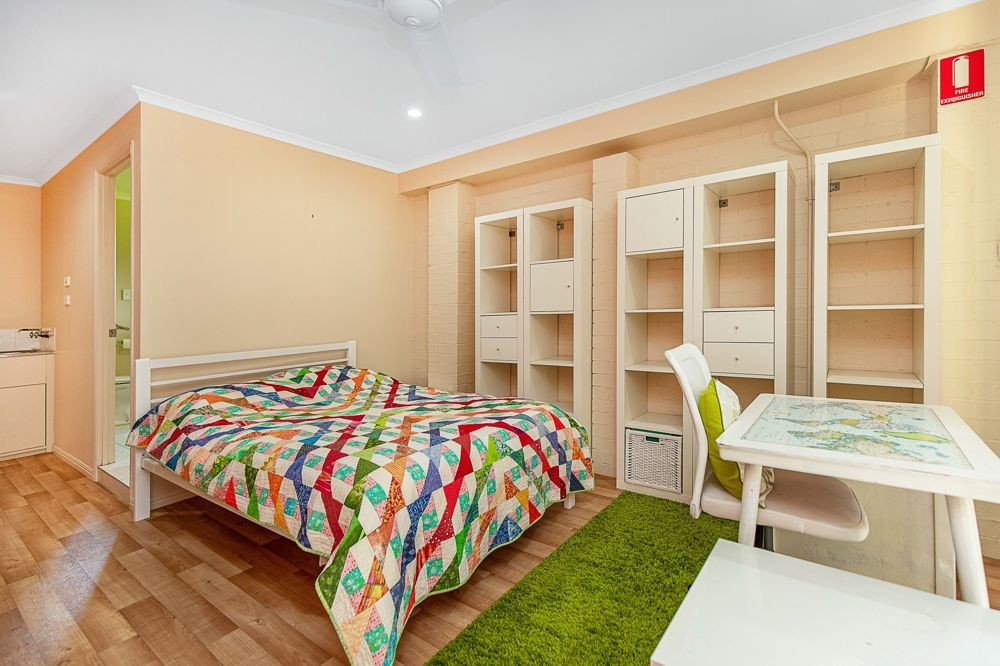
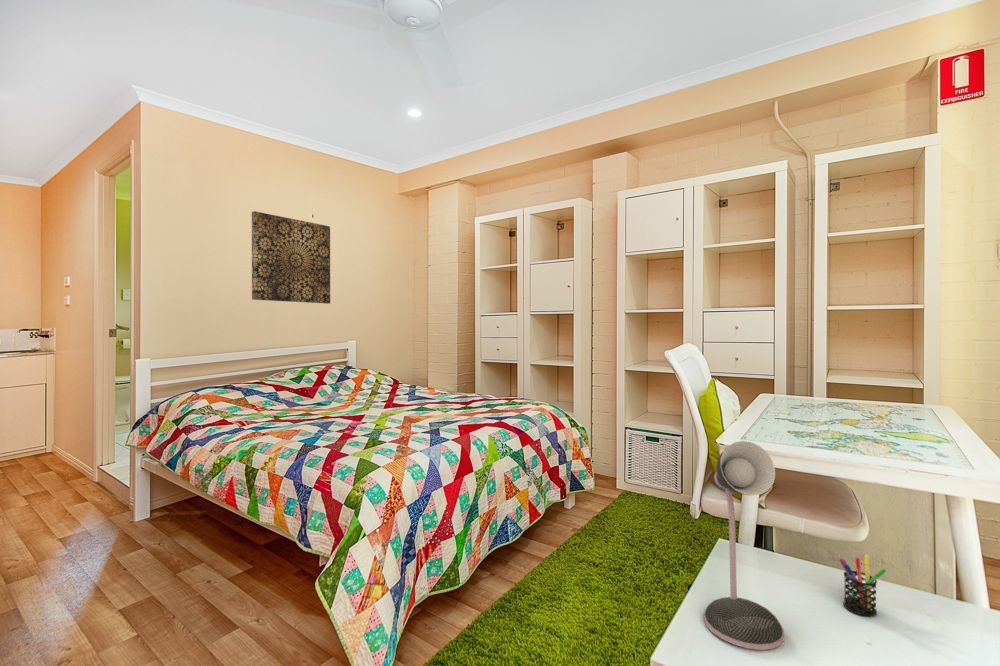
+ desk lamp (734, 529)
+ pen holder (863, 583)
+ wall art (293, 260)
